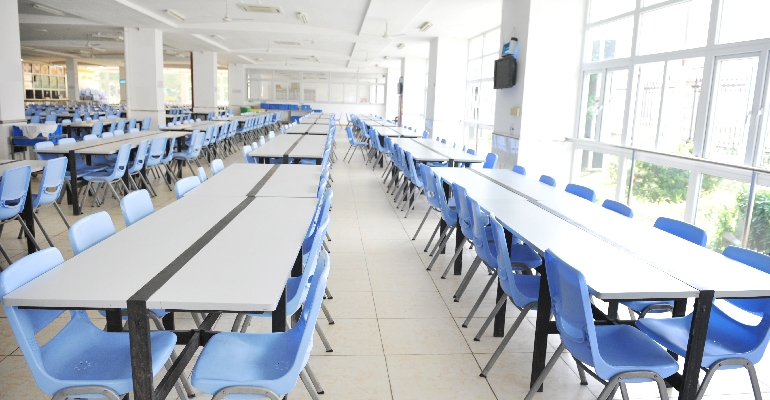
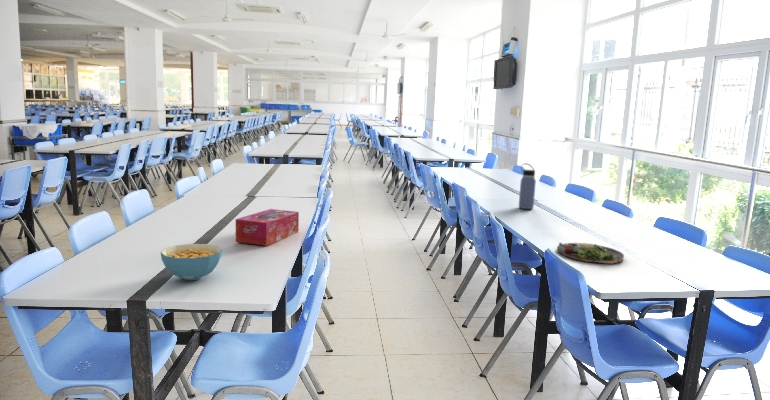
+ water bottle (527, 186)
+ dinner plate (590, 247)
+ cereal bowl (192, 264)
+ tissue box (268, 226)
